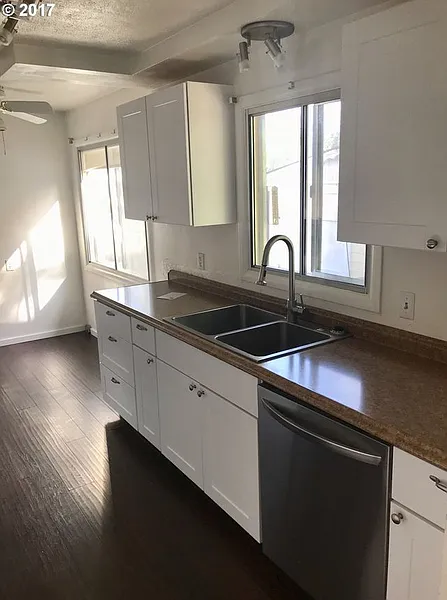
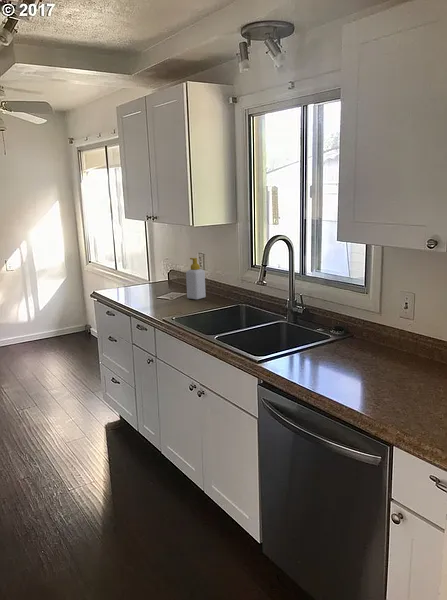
+ soap bottle (195, 278)
